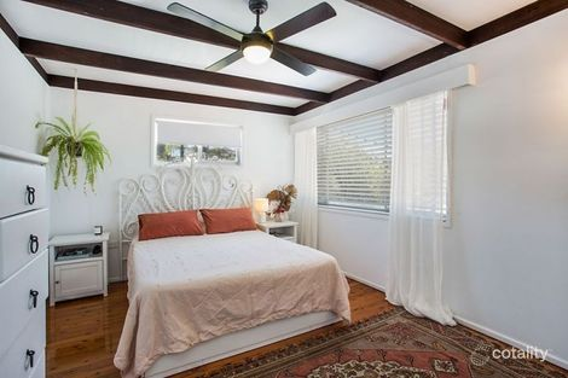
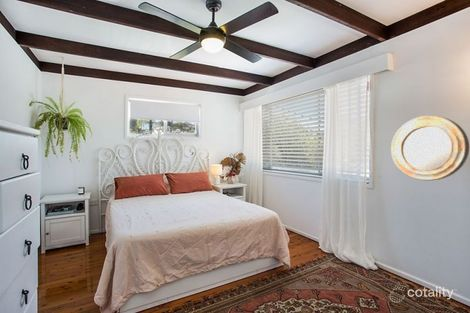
+ home mirror (425, 148)
